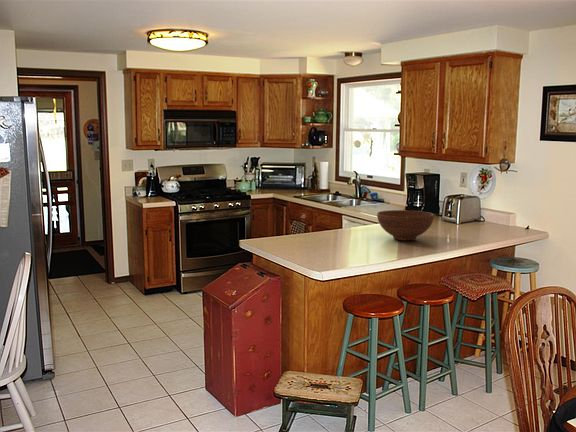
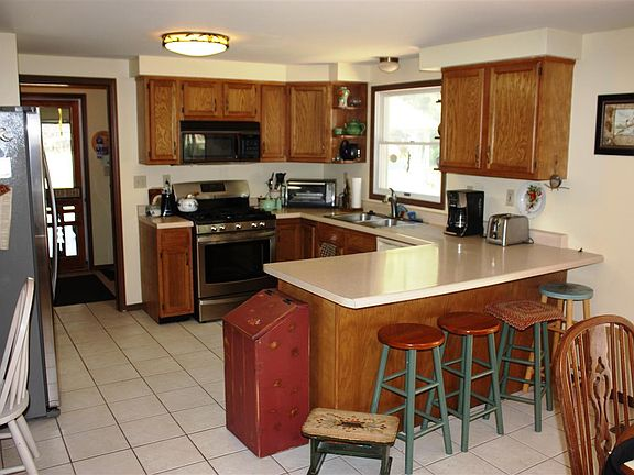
- fruit bowl (404, 226)
